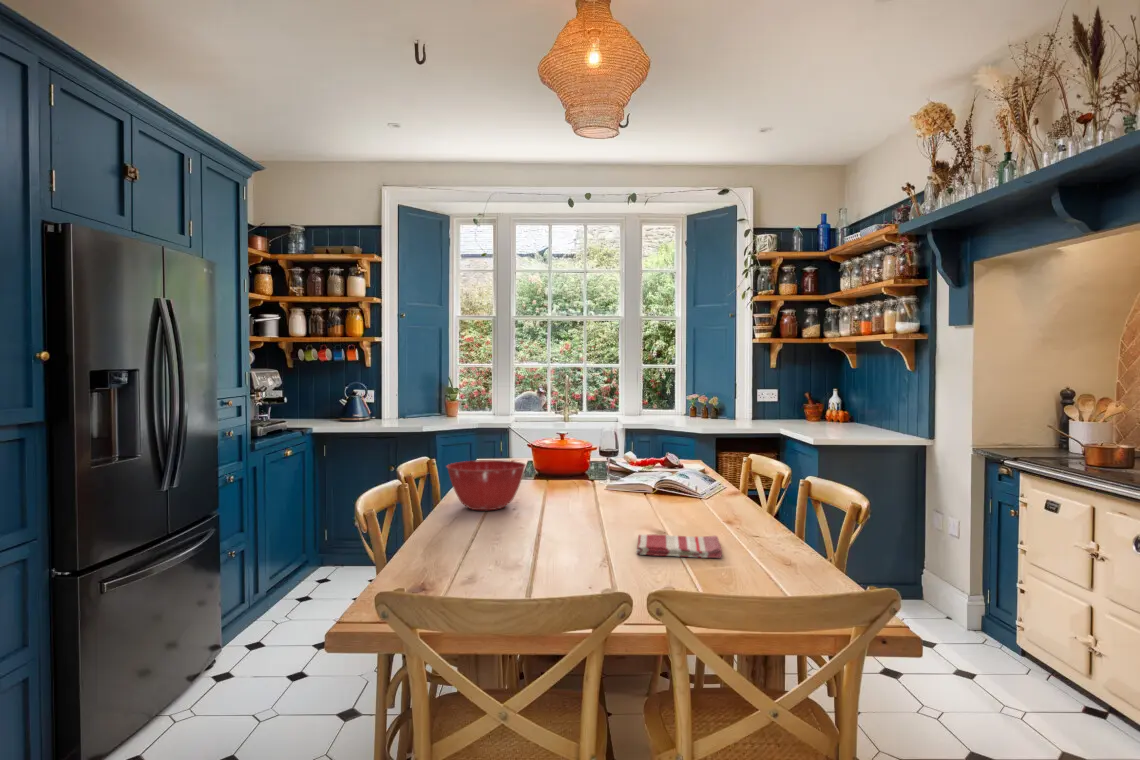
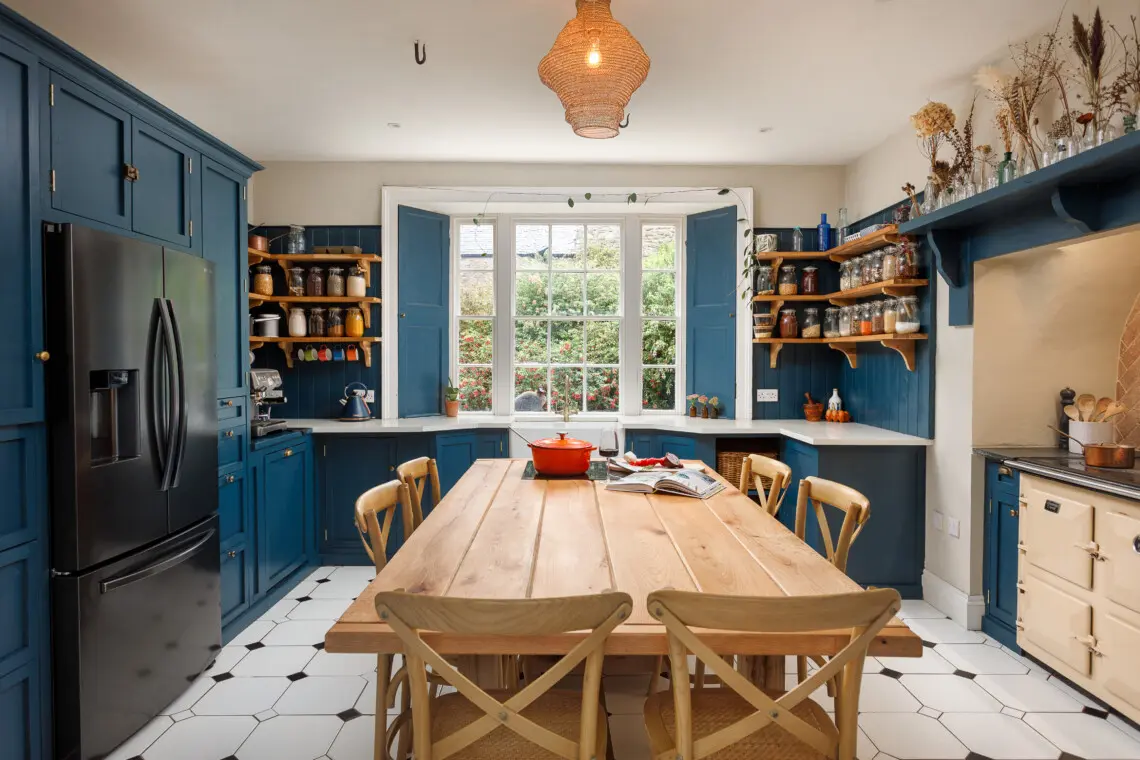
- dish towel (678, 544)
- mixing bowl (486, 485)
